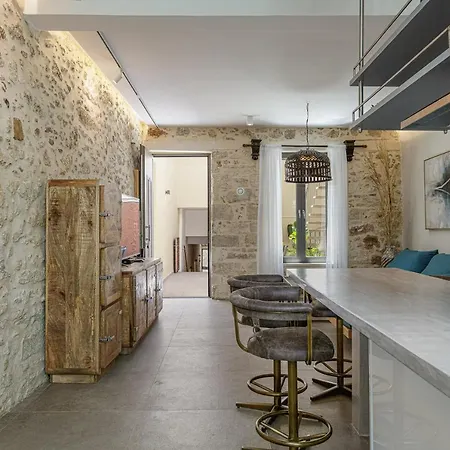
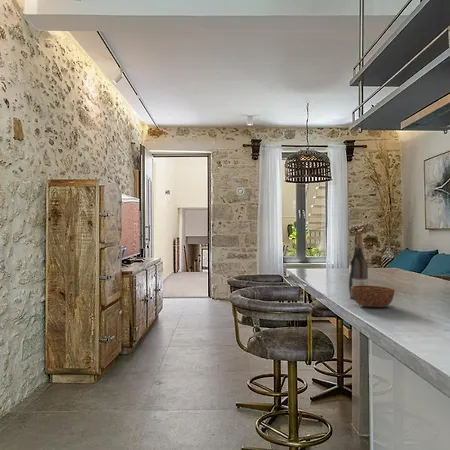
+ wine bottle (358, 264)
+ bowl (372, 296)
